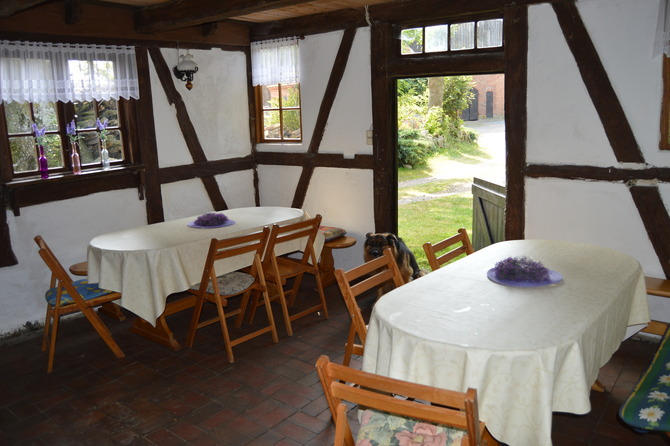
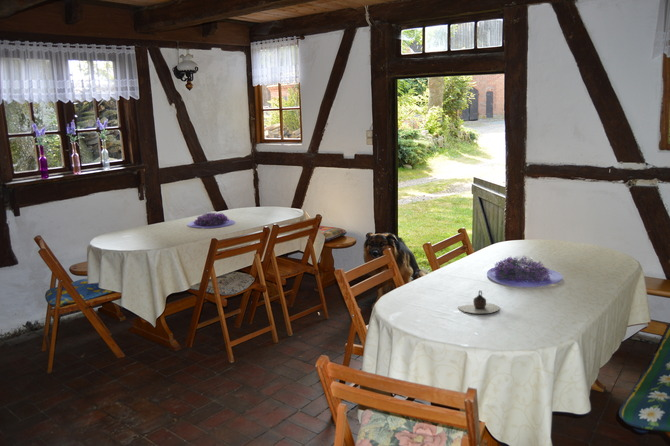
+ teapot (478, 299)
